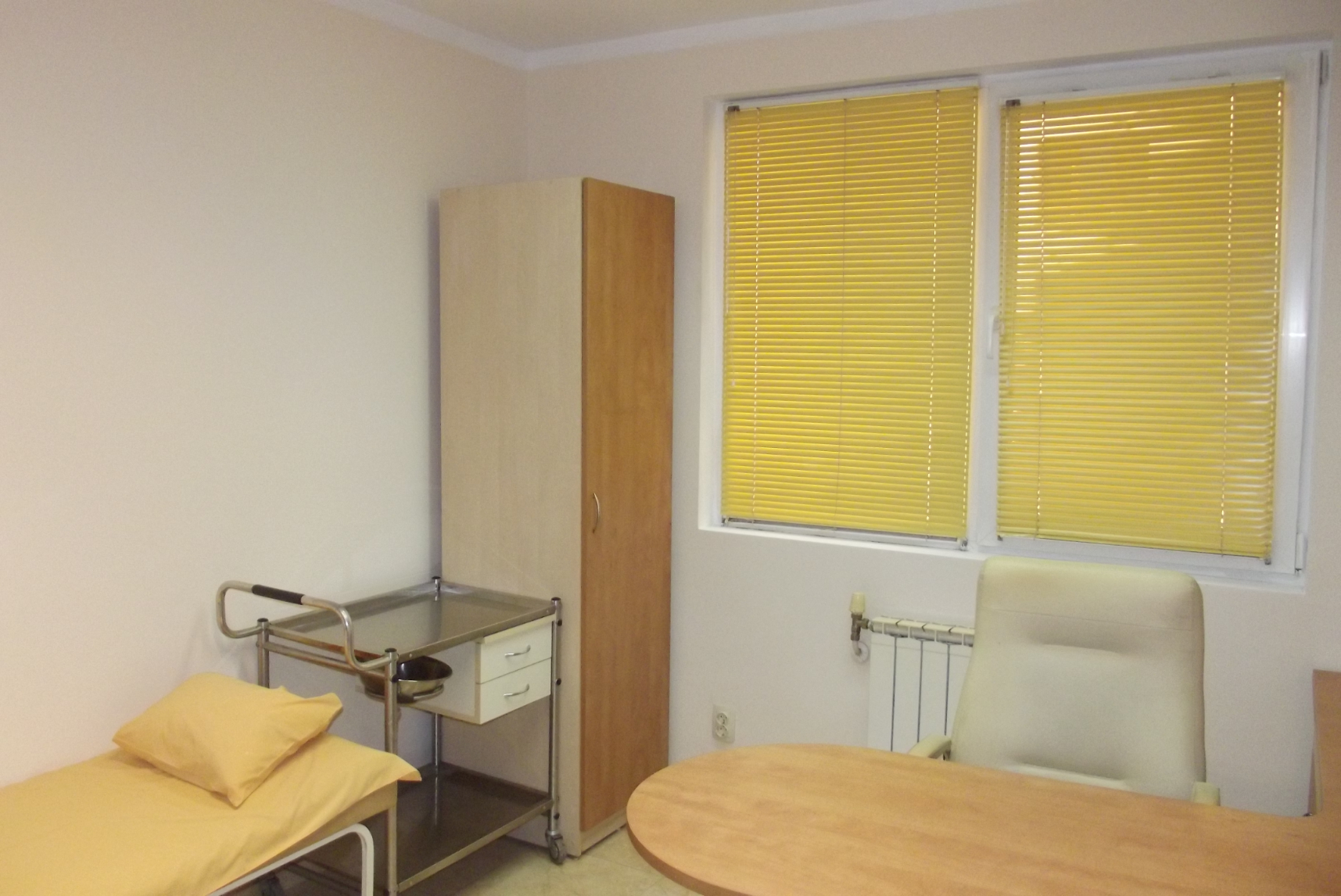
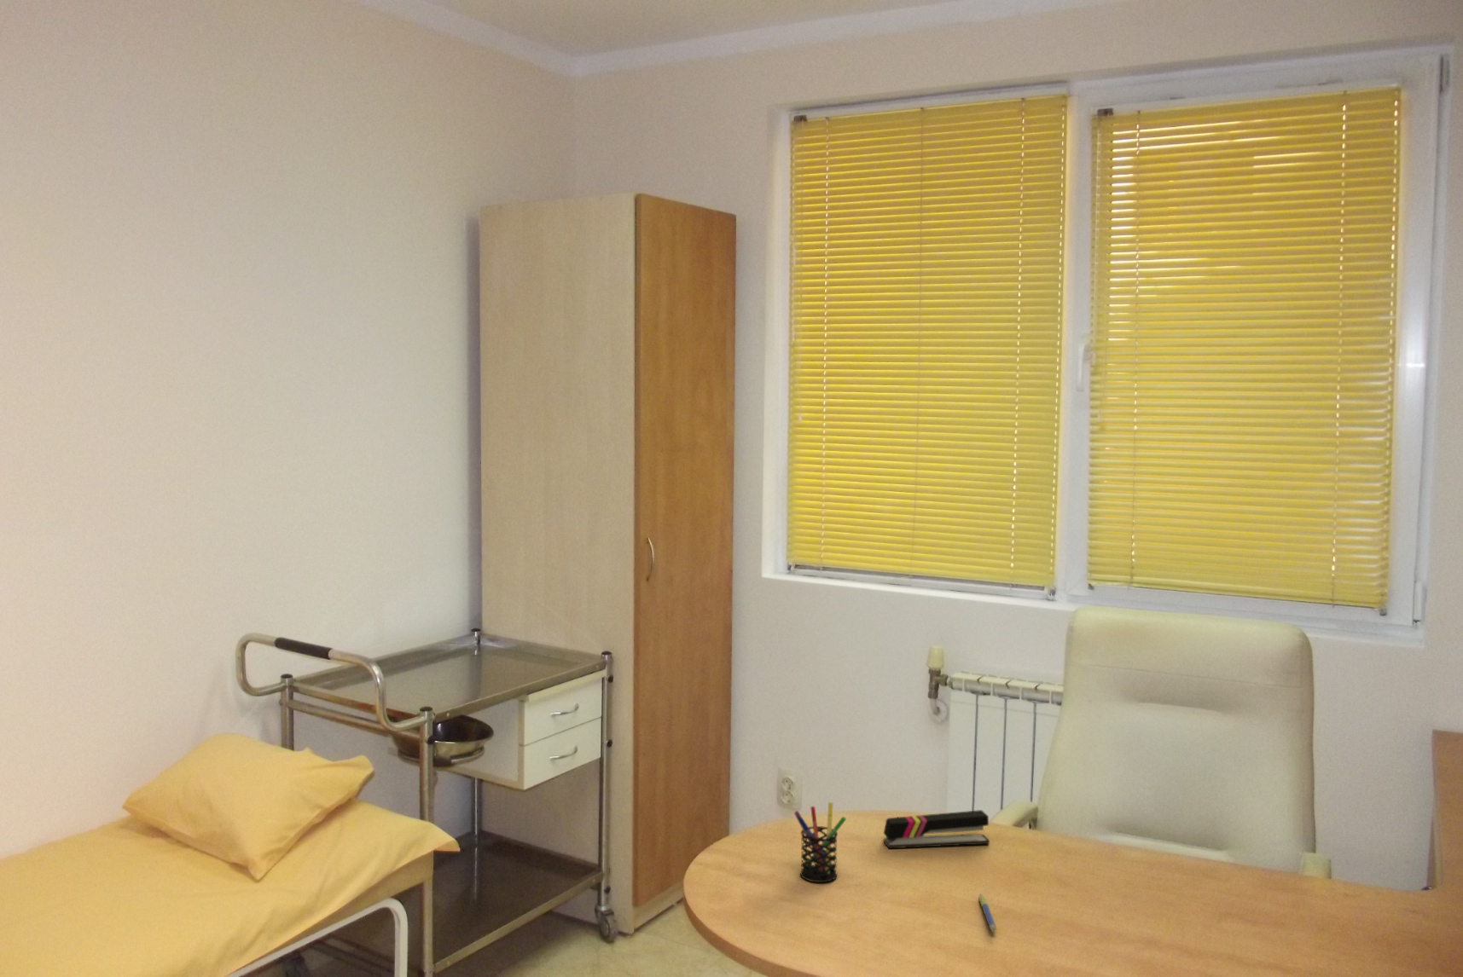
+ pen holder (823, 839)
+ stapler (936, 829)
+ pen (986, 910)
